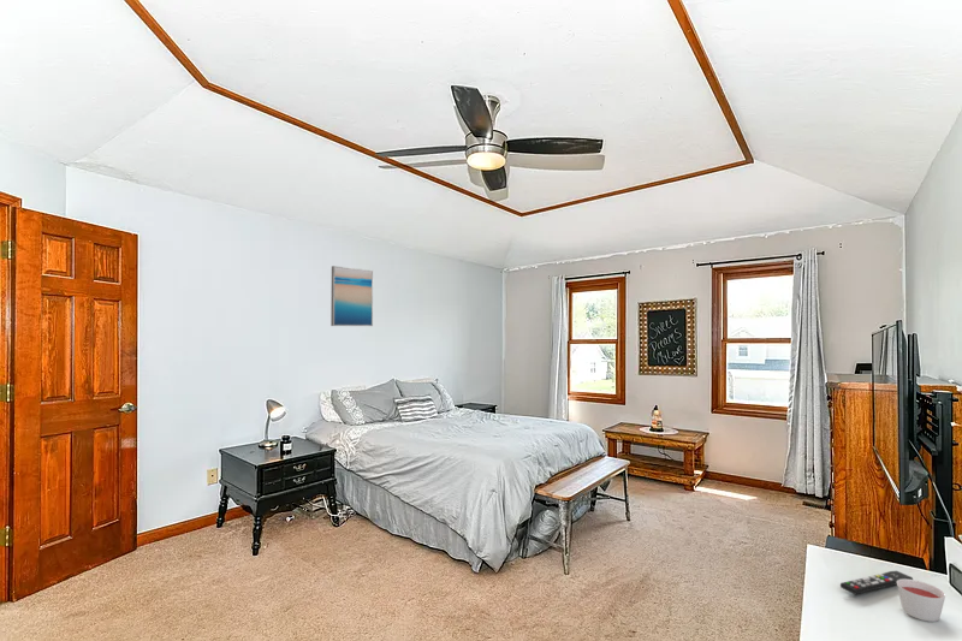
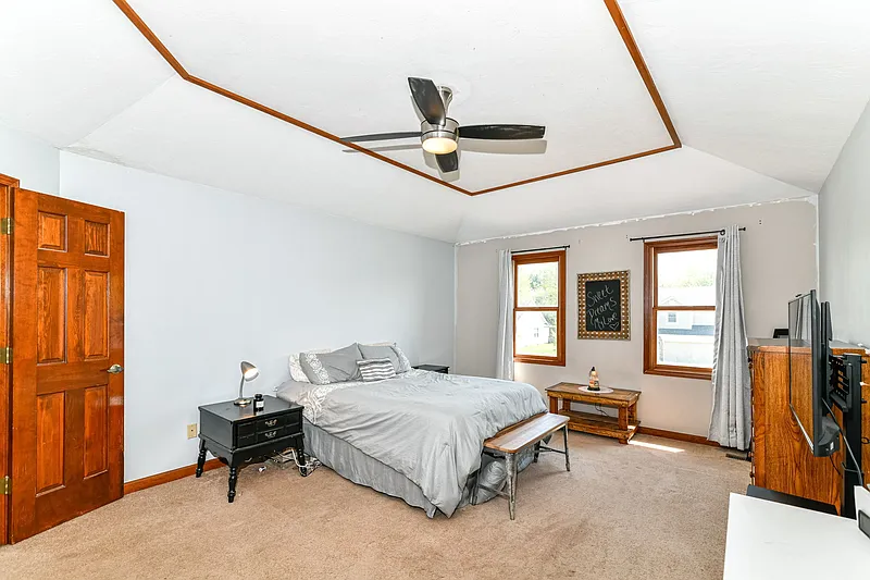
- candle (920, 600)
- wall art (352, 297)
- remote control (877, 582)
